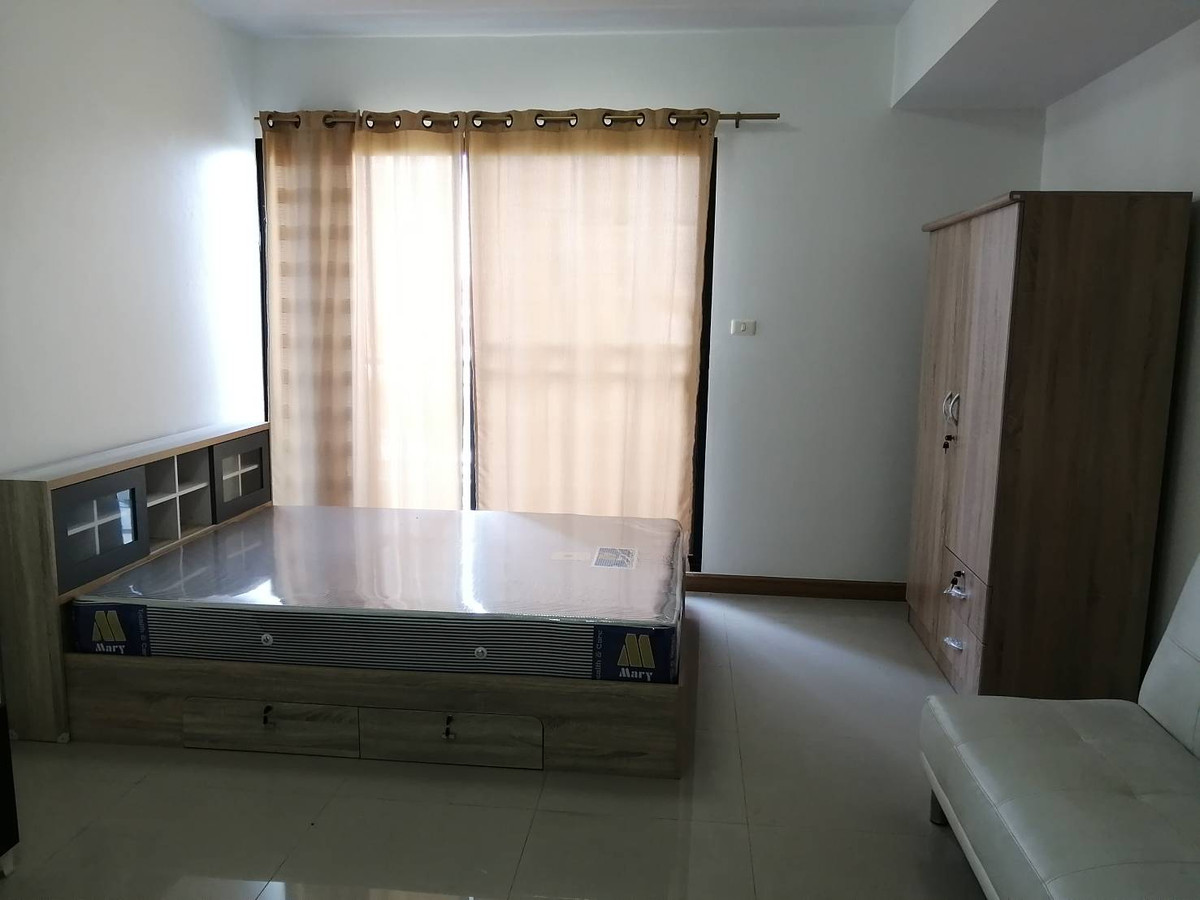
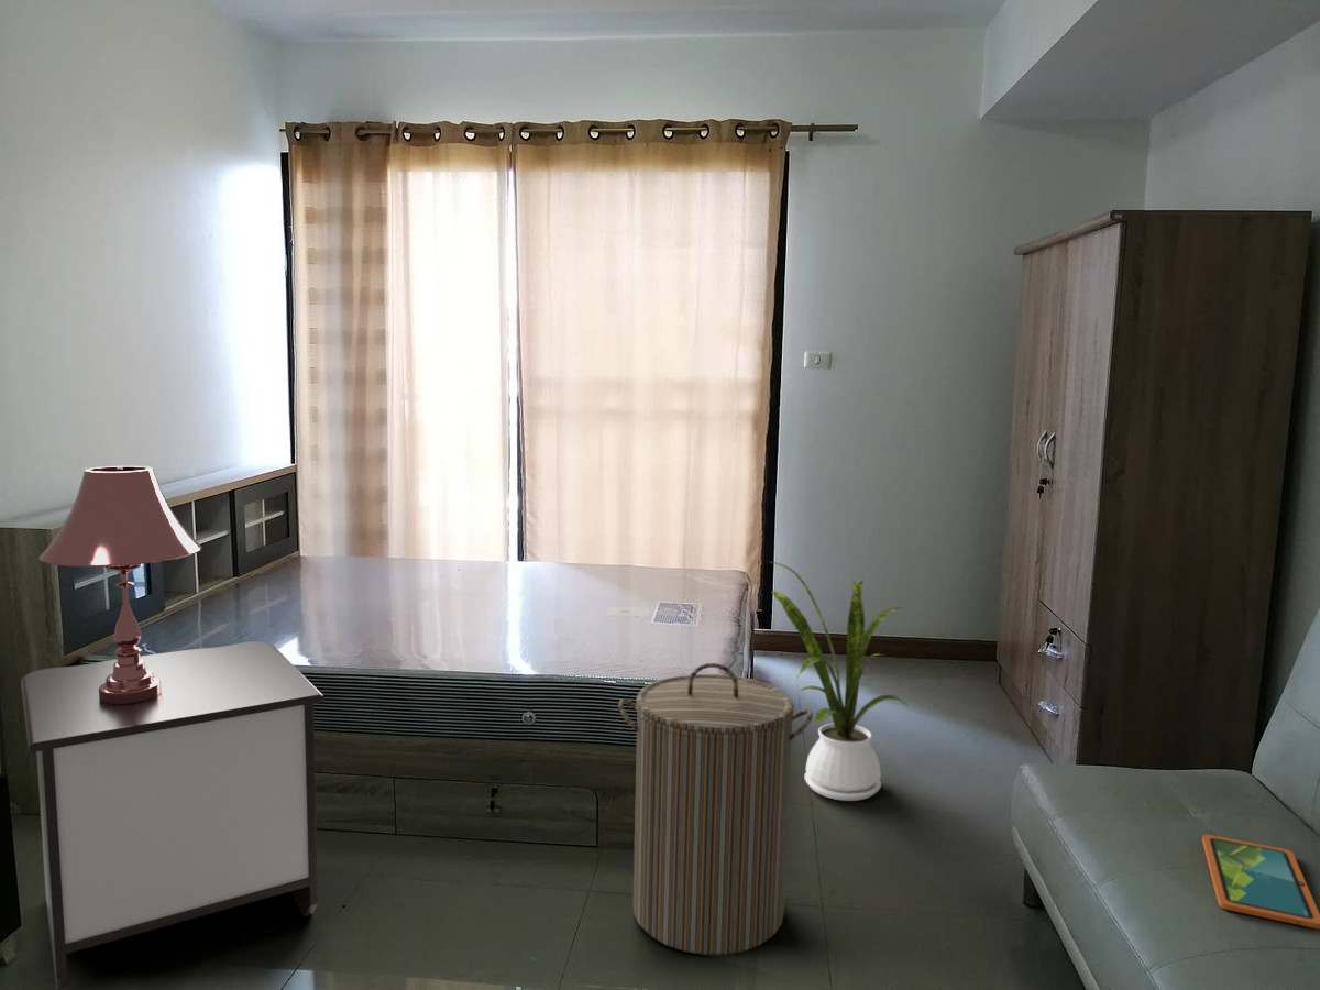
+ nightstand (173, 796)
+ table lamp (124, 582)
+ laundry hamper (712, 789)
+ house plant (837, 675)
+ tablet (1257, 878)
